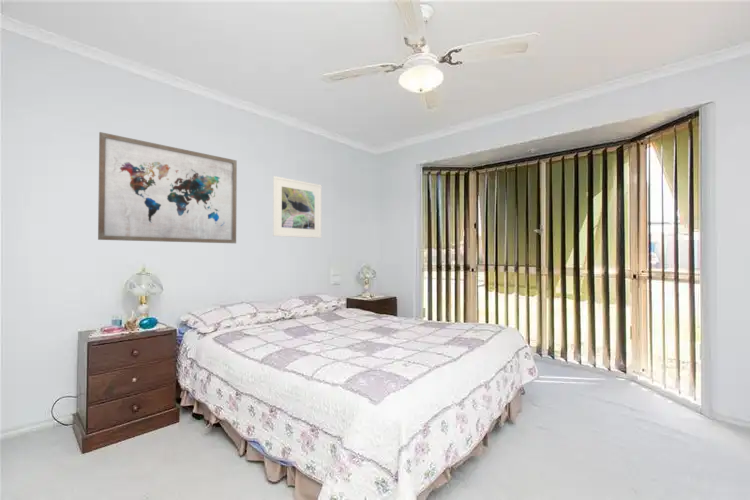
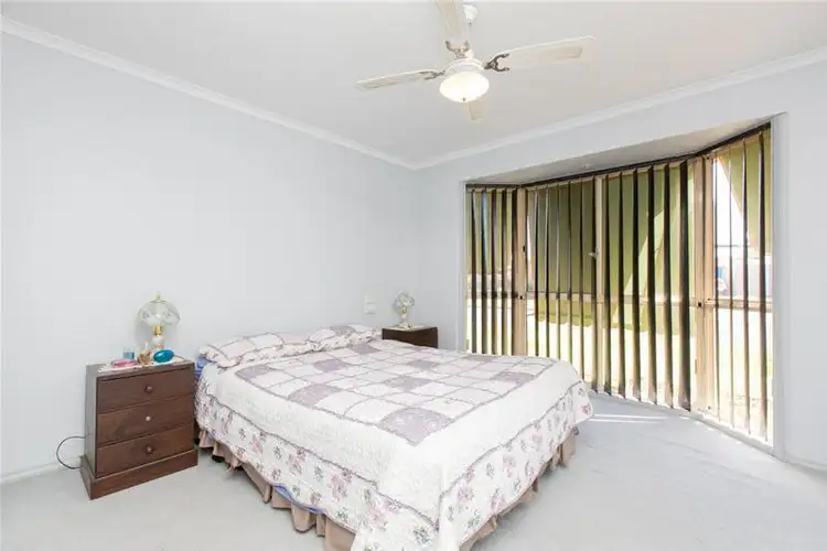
- wall art (176, 194)
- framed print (298, 208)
